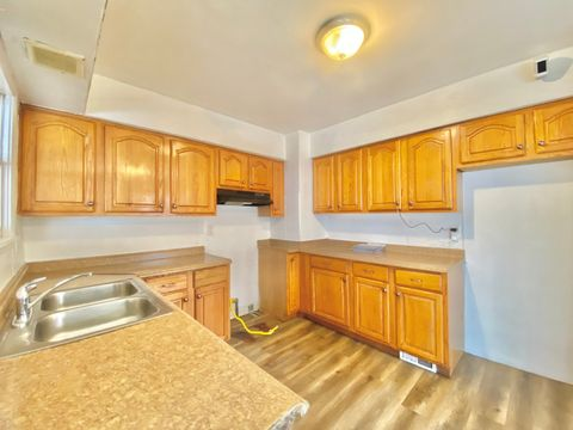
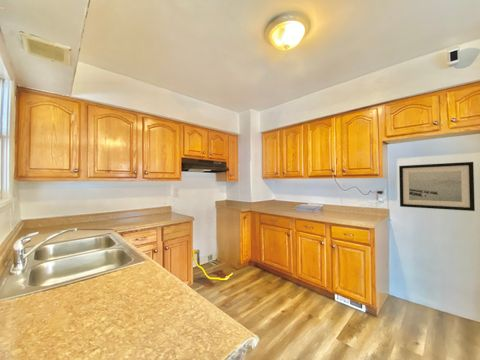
+ wall art (433, 186)
